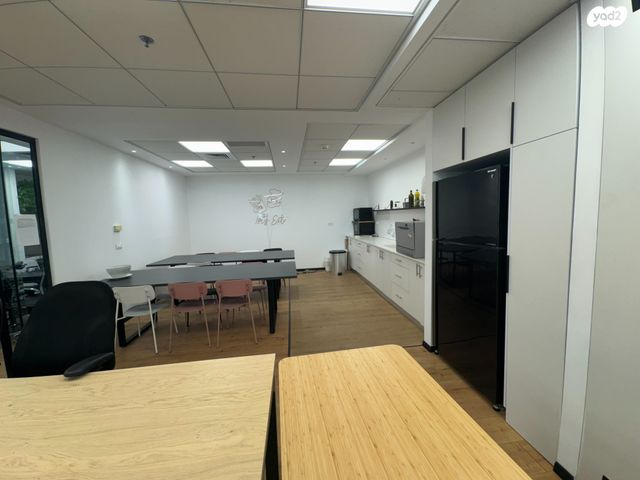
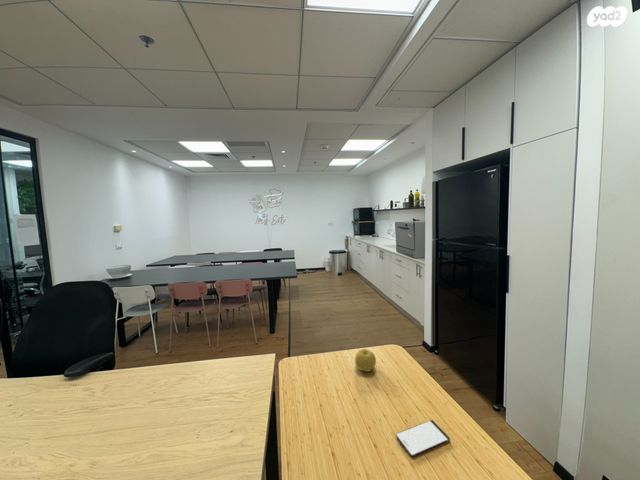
+ smartphone (422, 437)
+ fruit (365, 360)
